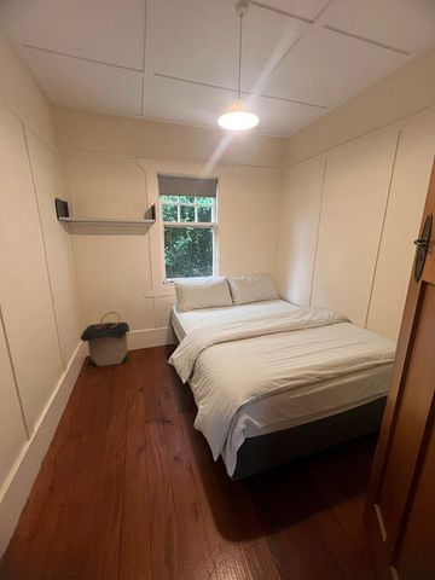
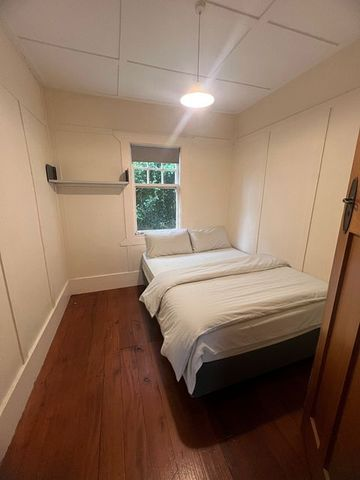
- laundry hamper (106, 338)
